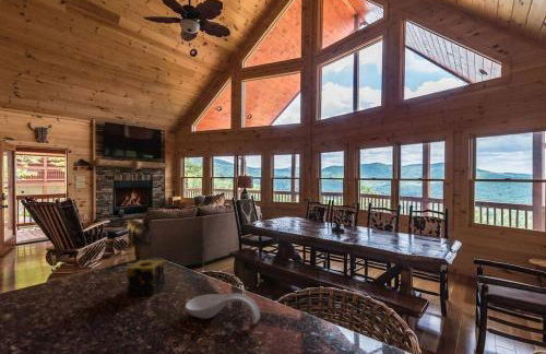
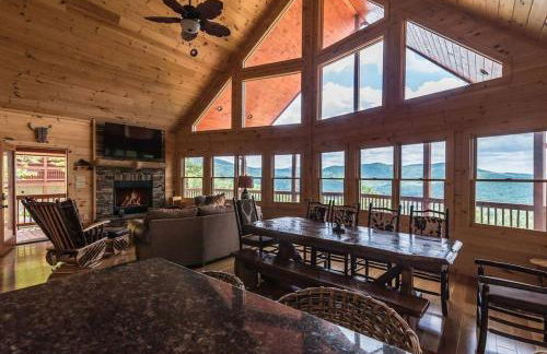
- spoon rest (222, 305)
- candle (146, 276)
